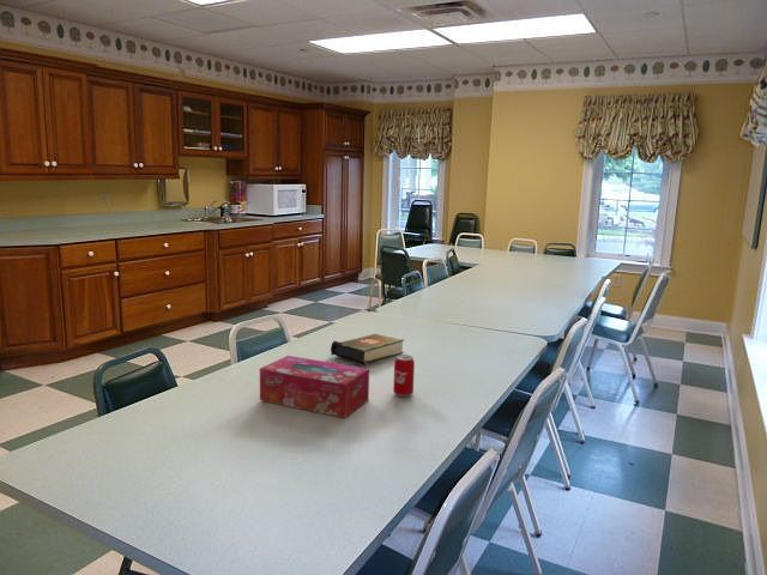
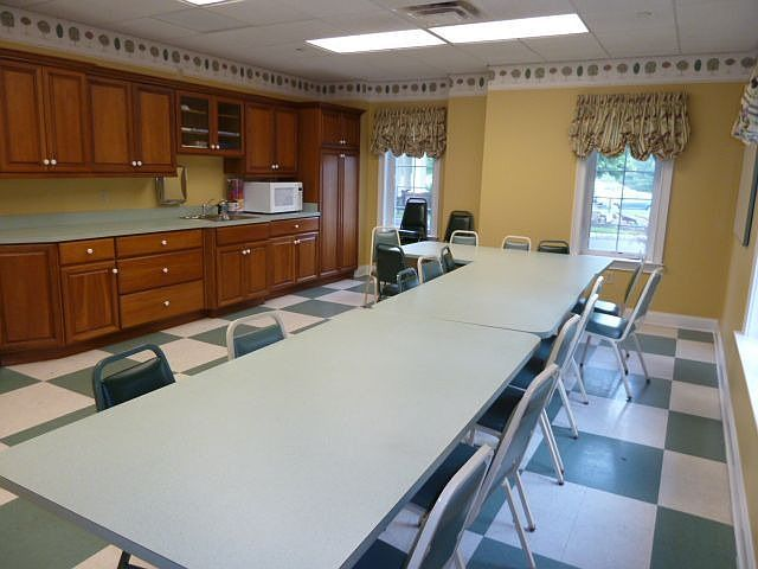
- tissue box (314, 385)
- beverage can (404, 375)
- book (366, 347)
